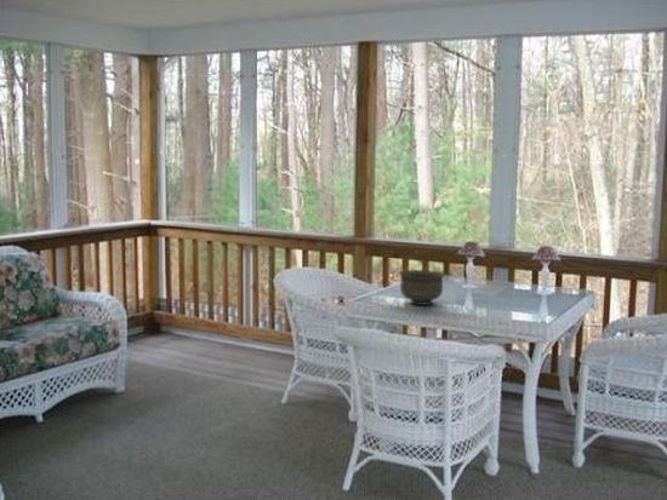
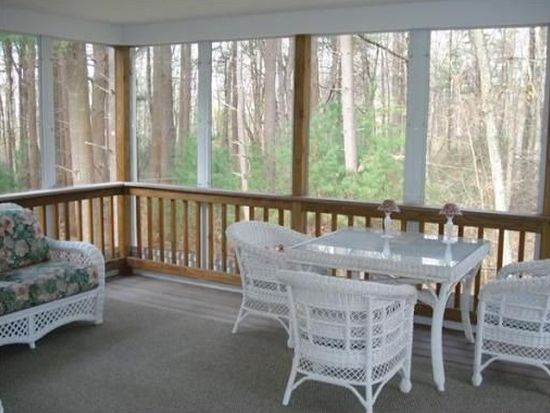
- bowl (421, 287)
